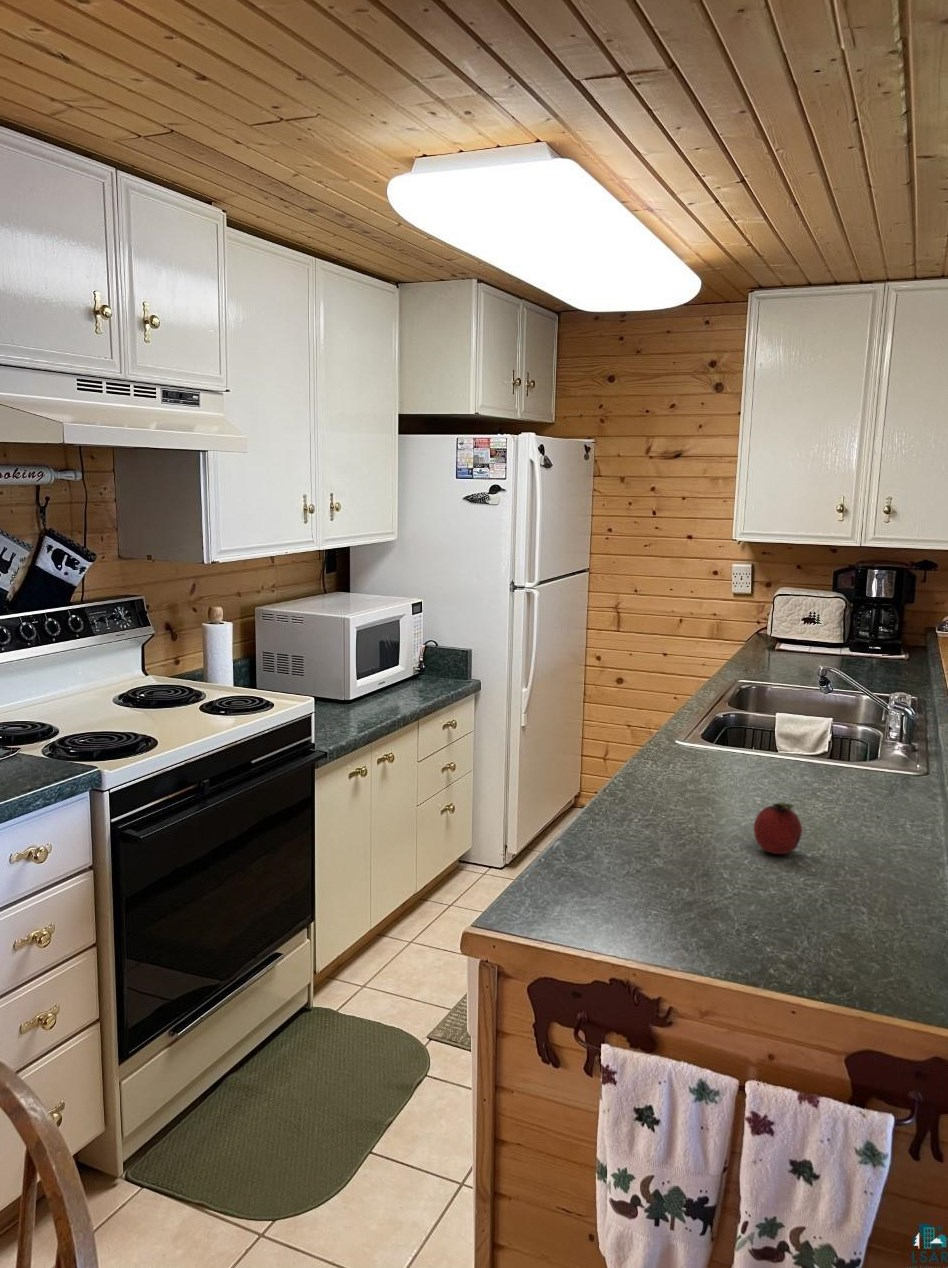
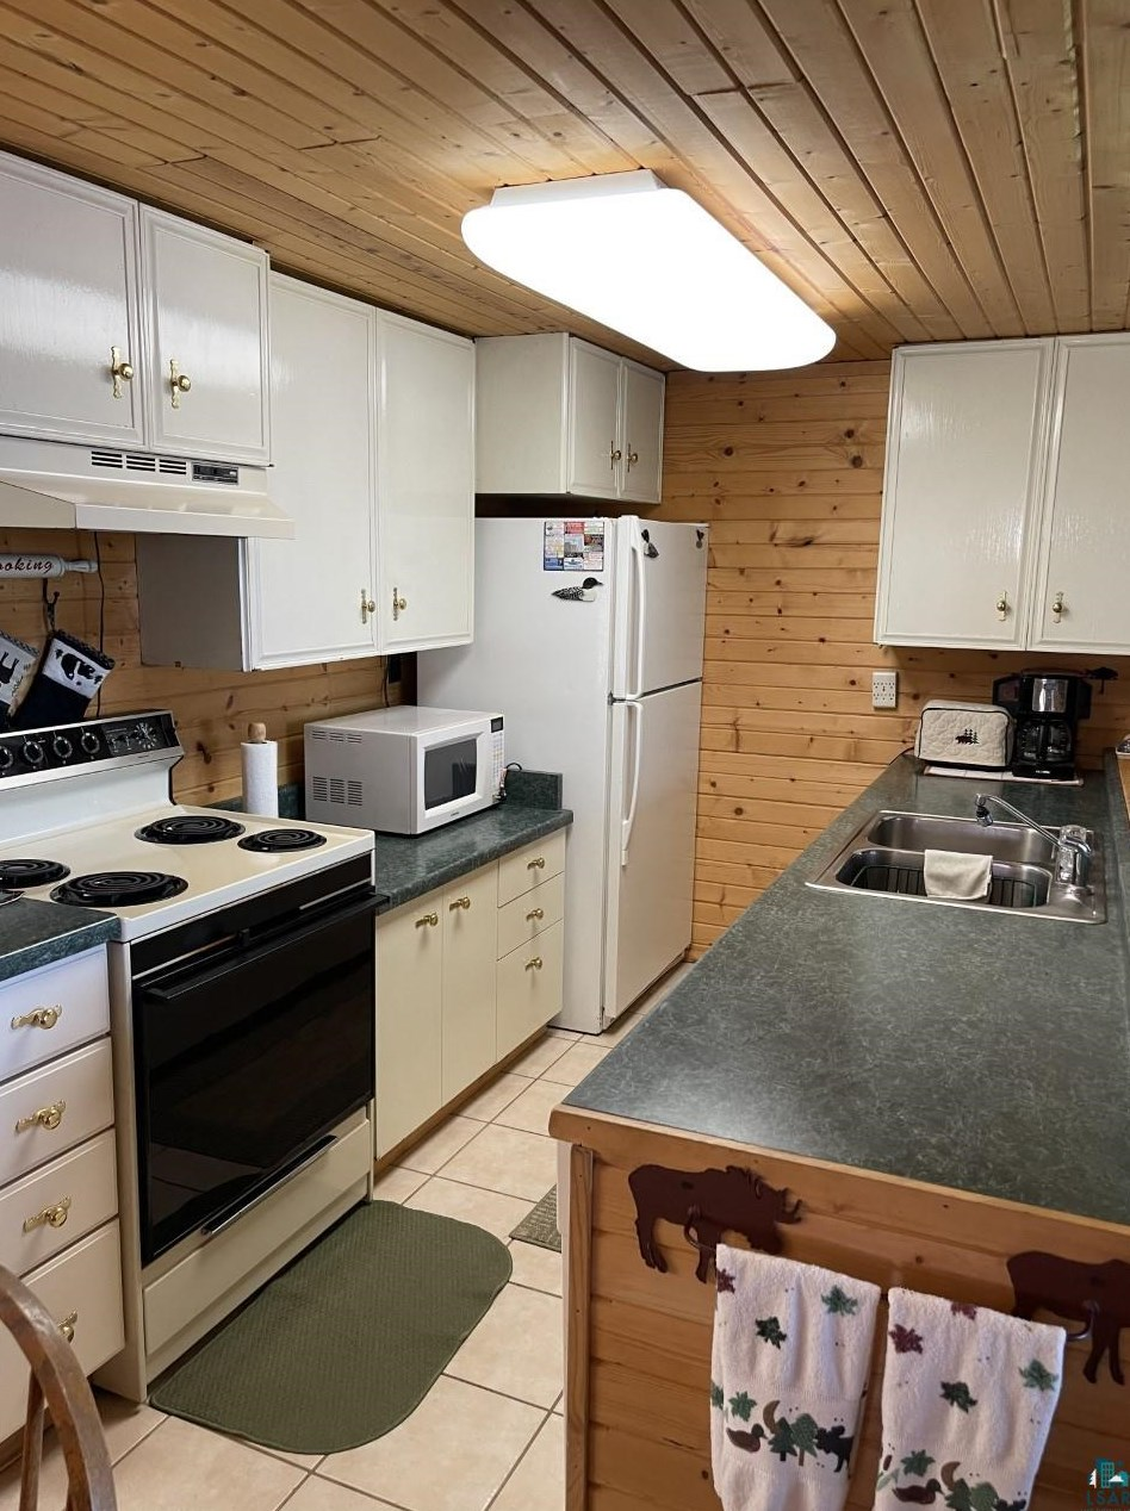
- fruit (778, 825)
